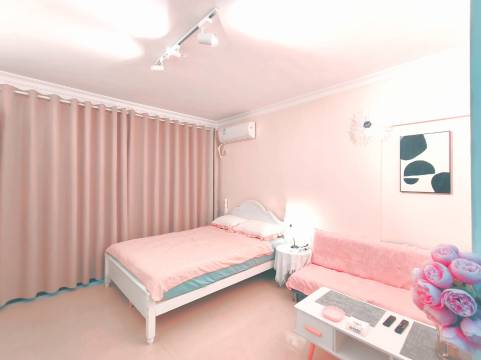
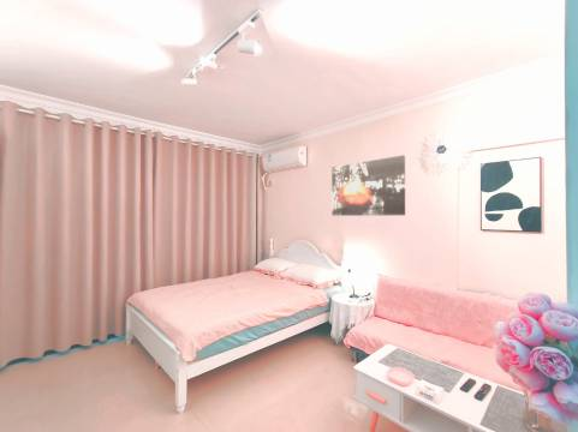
+ wall art (364, 188)
